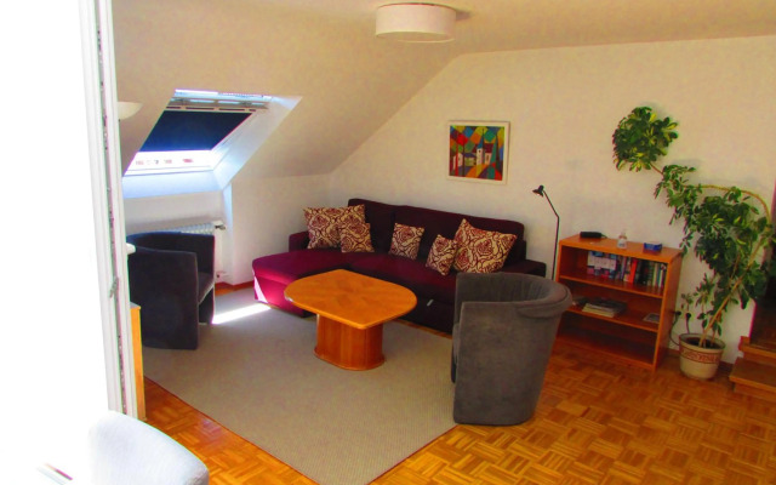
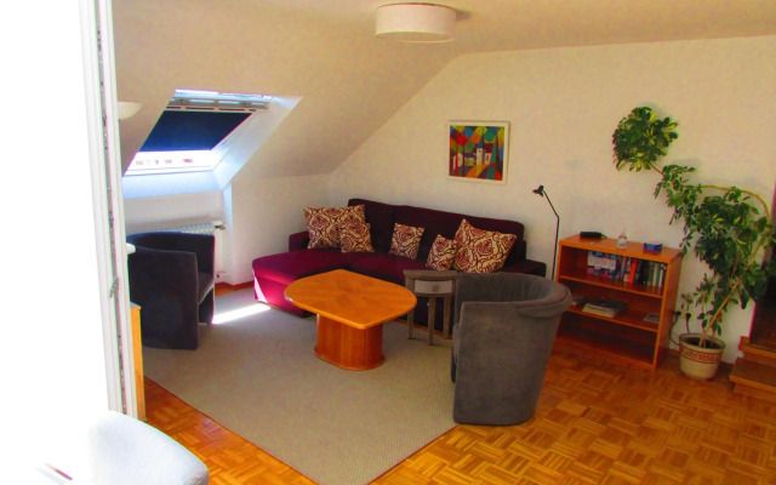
+ side table (429, 306)
